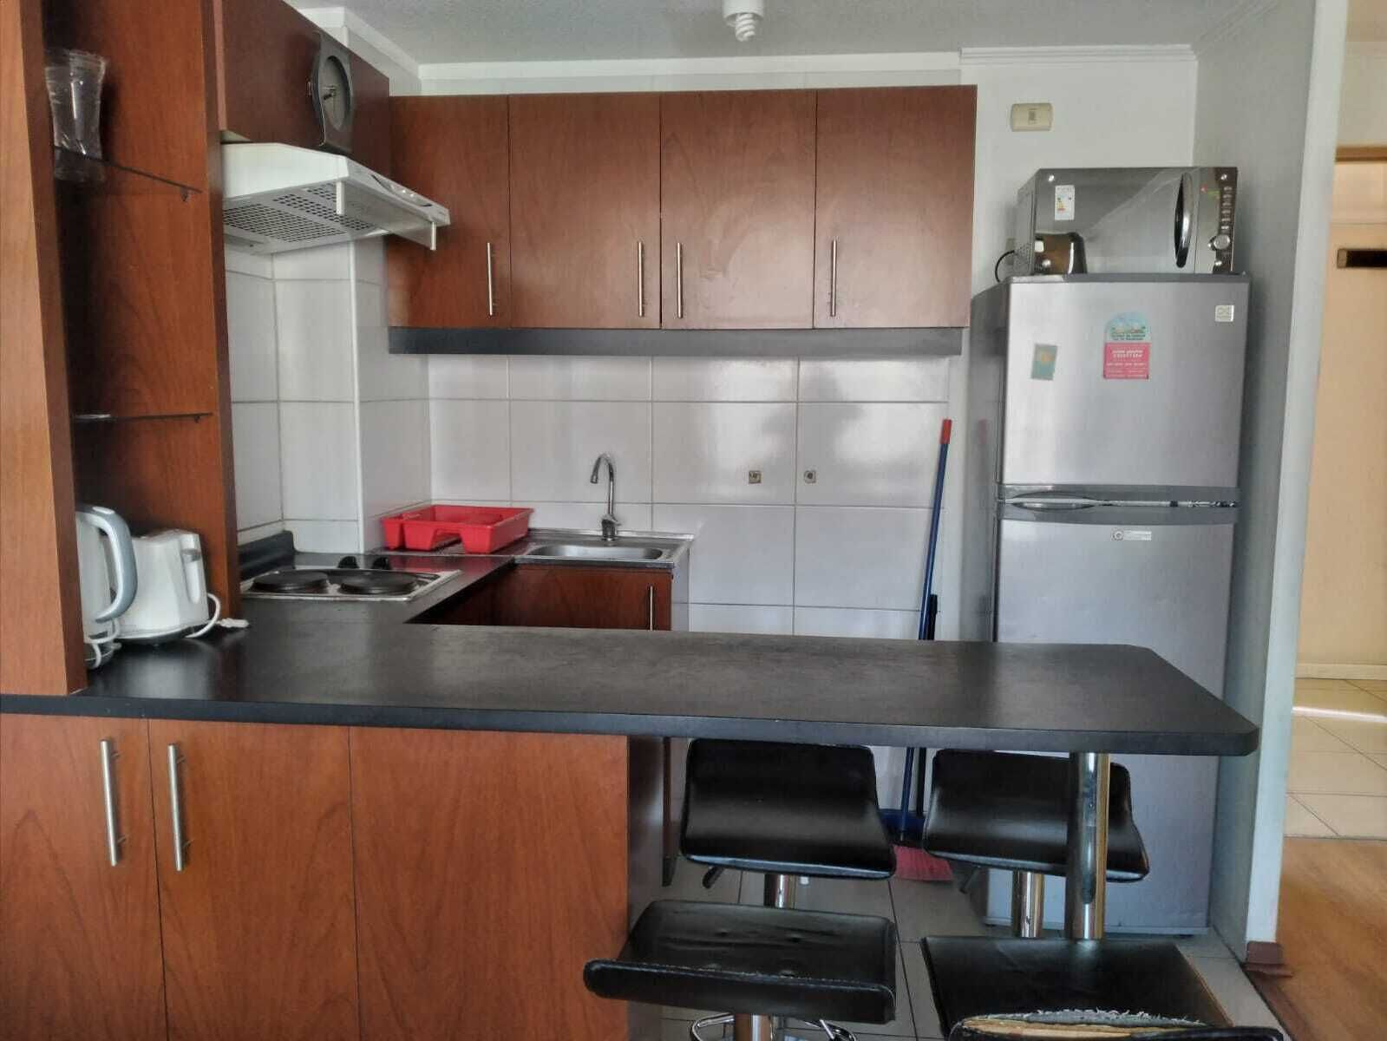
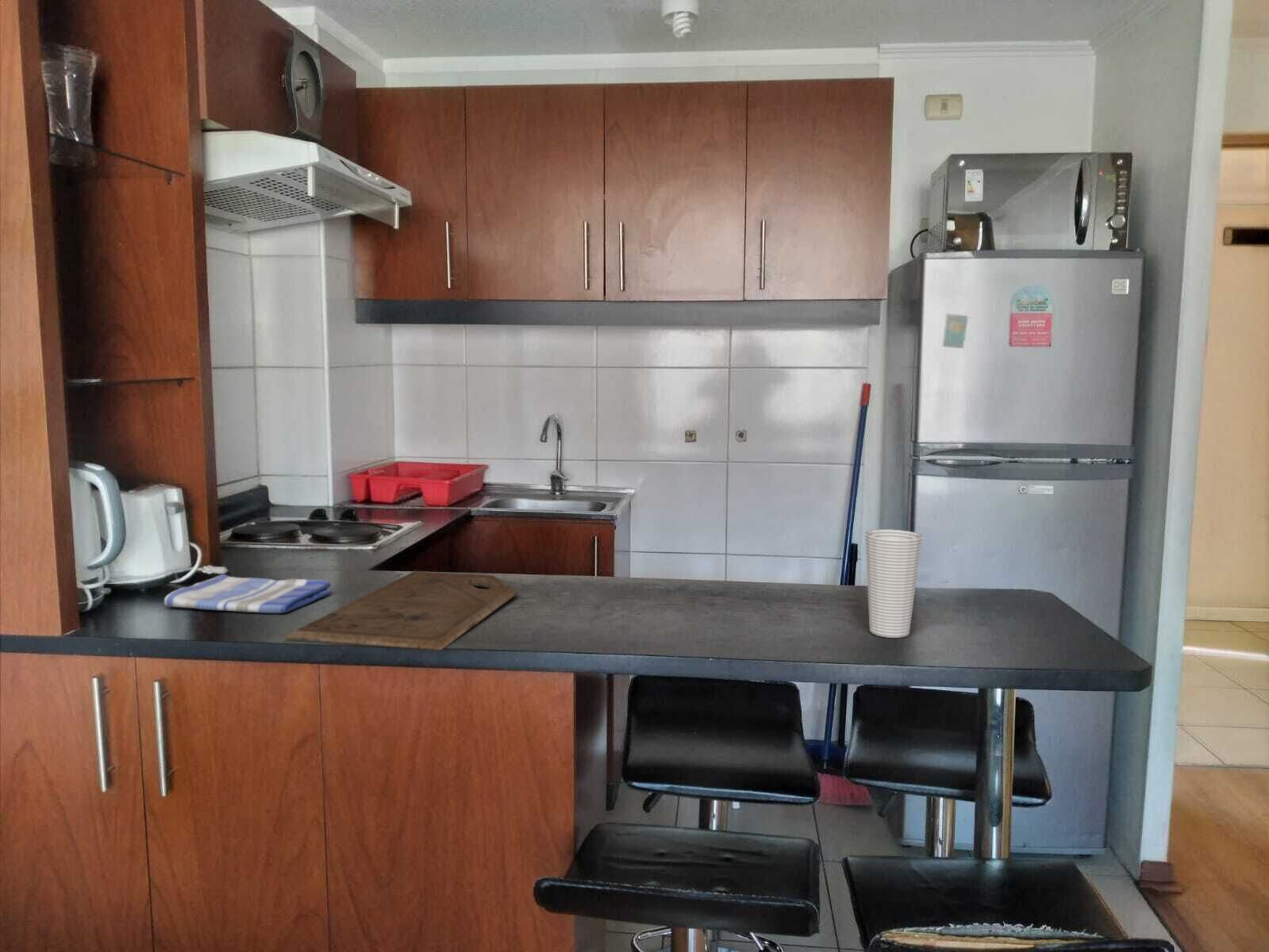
+ dish towel (250, 593)
+ cup (891, 583)
+ cutting board (423, 605)
